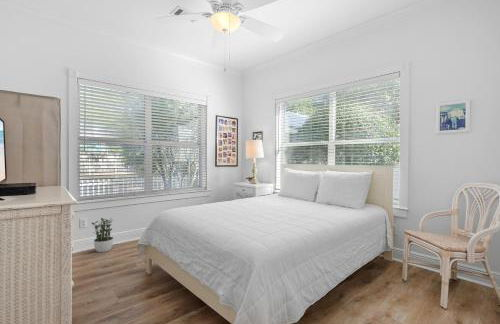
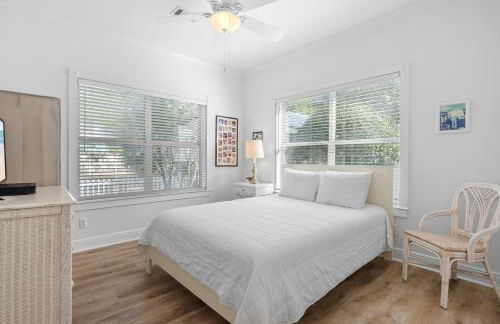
- potted plant (102, 233)
